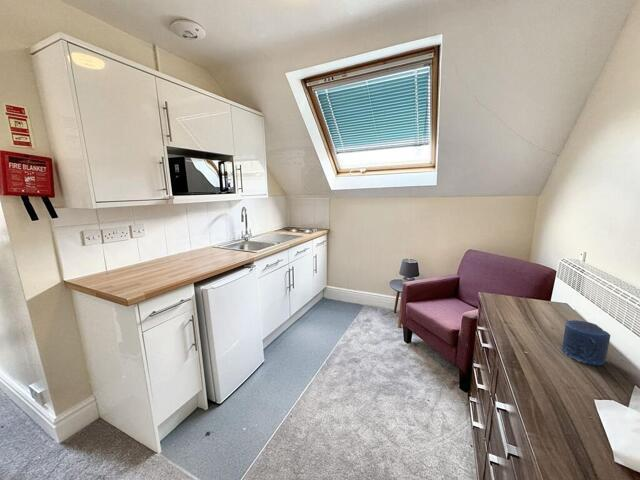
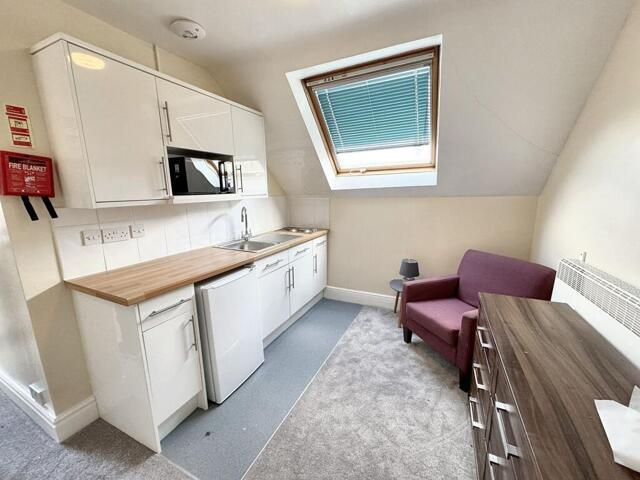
- candle (584, 341)
